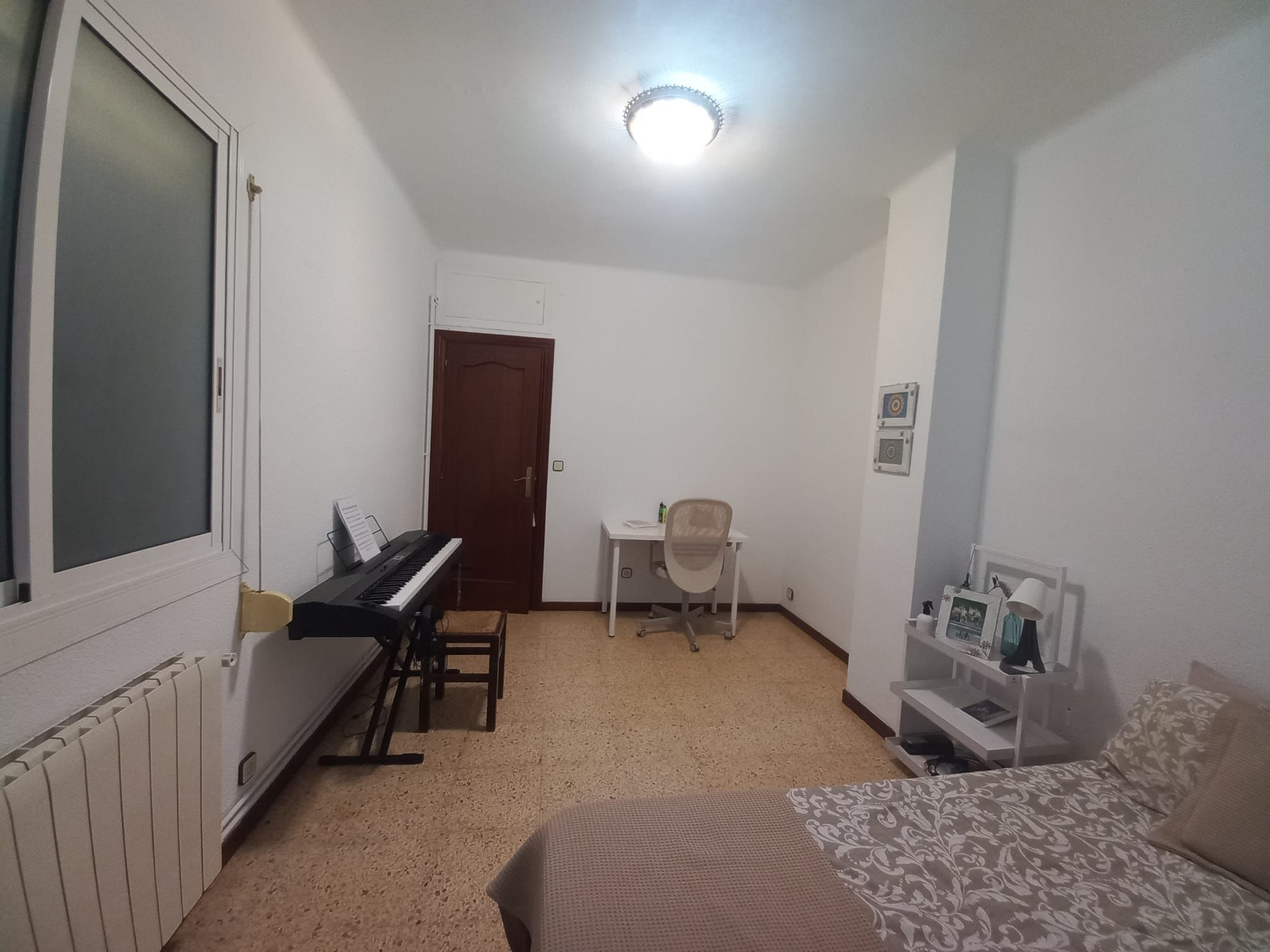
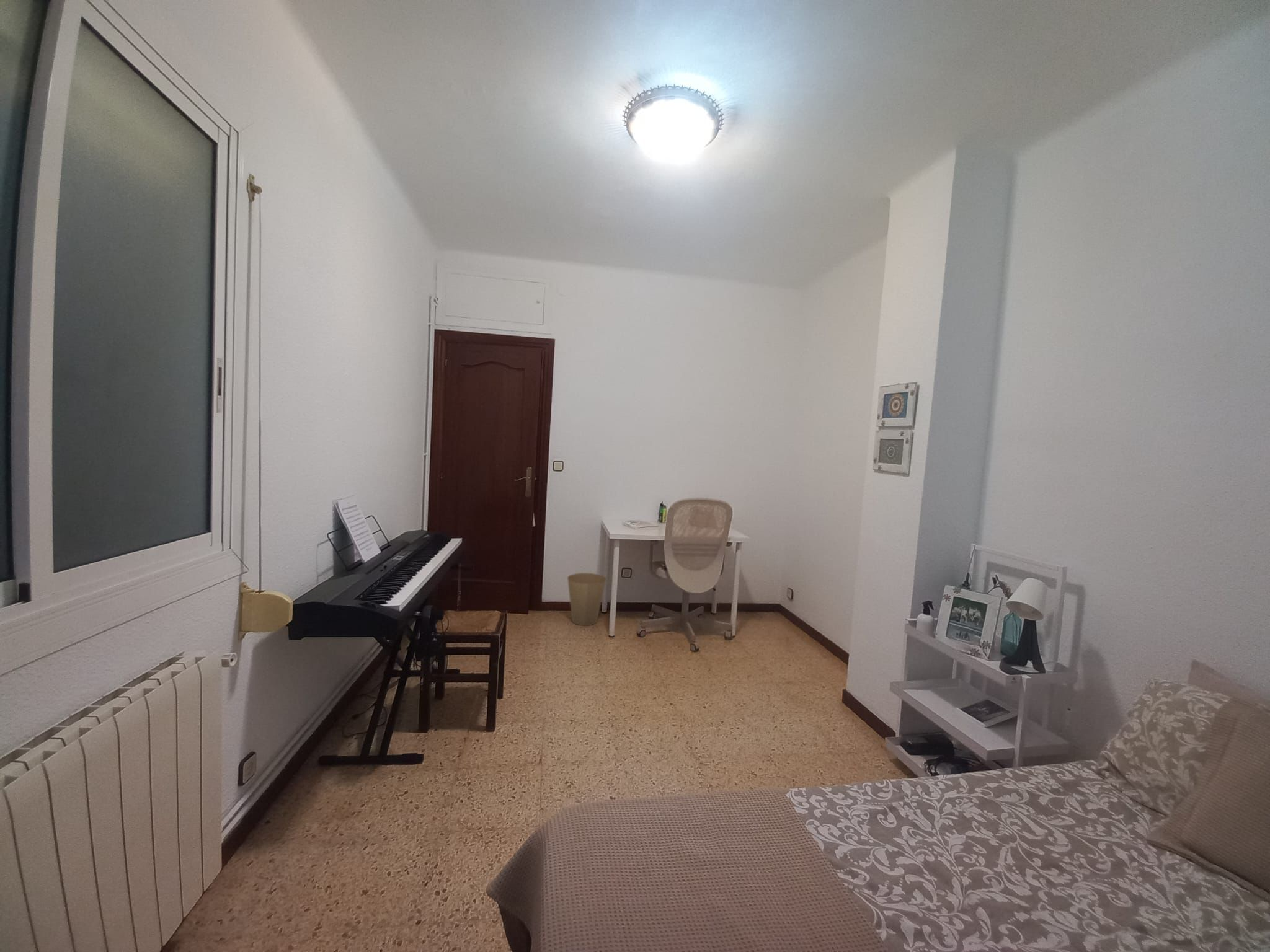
+ trash can (585, 599)
